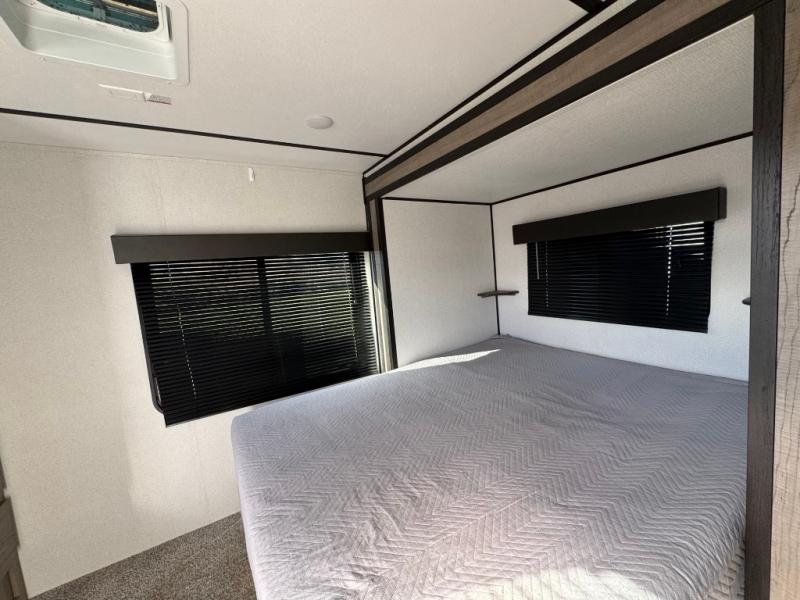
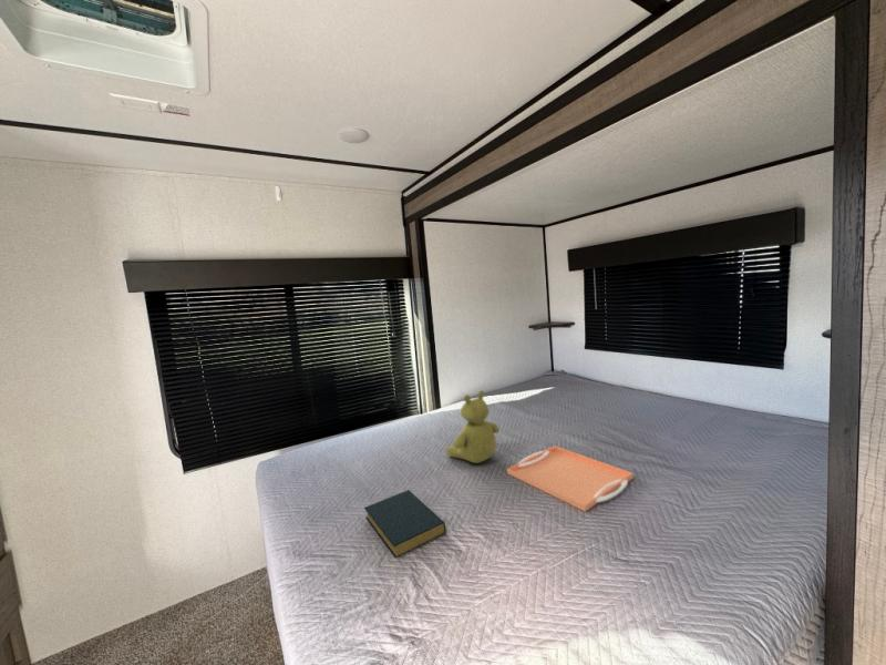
+ serving tray (567, 473)
+ hardback book (403, 520)
+ stuffed bear (470, 424)
